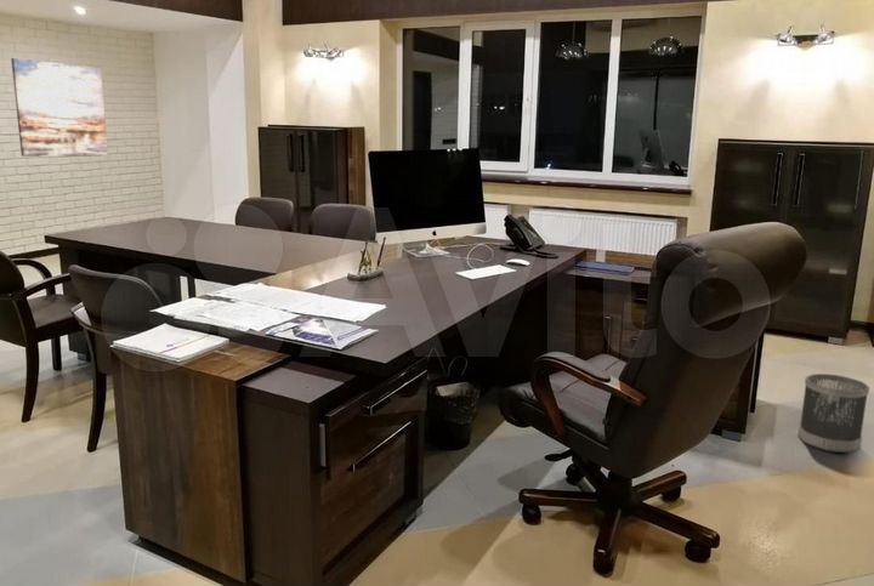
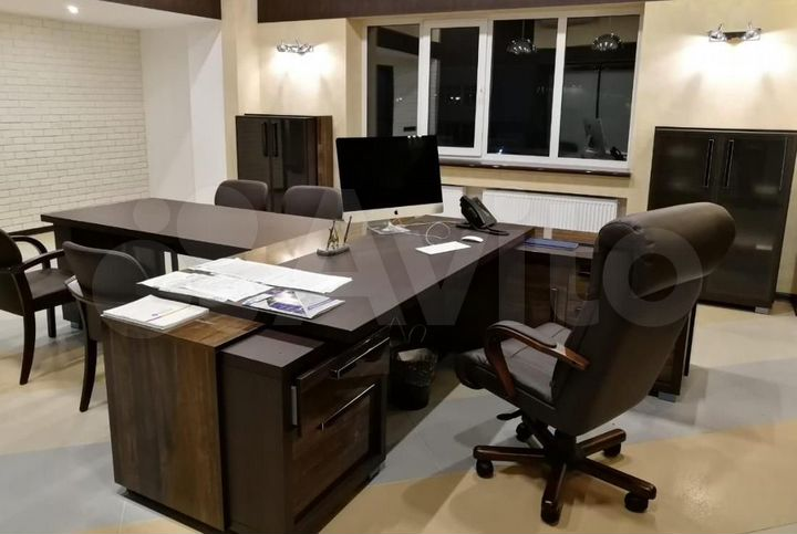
- wall art (62, 110)
- wastebasket (832, 411)
